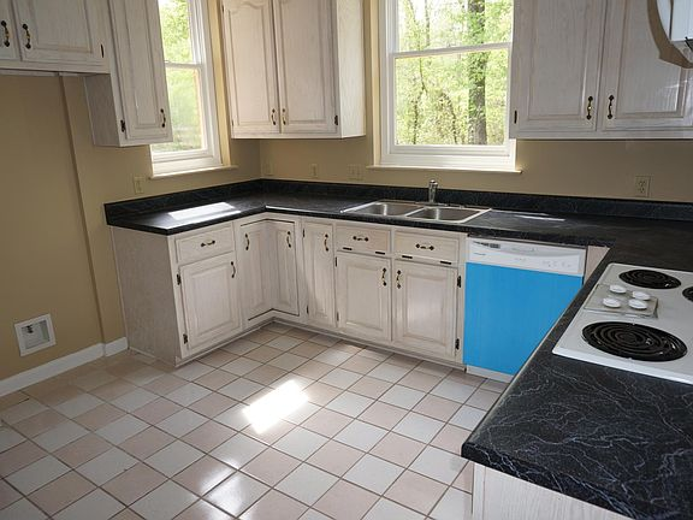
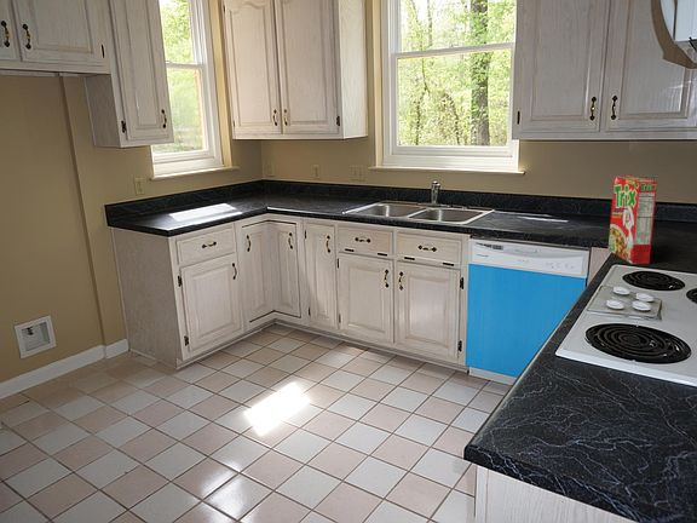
+ cereal box (630, 218)
